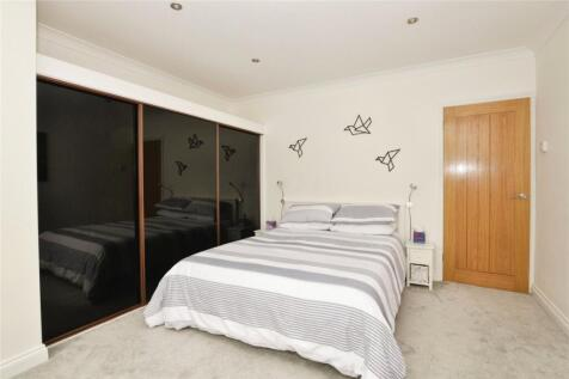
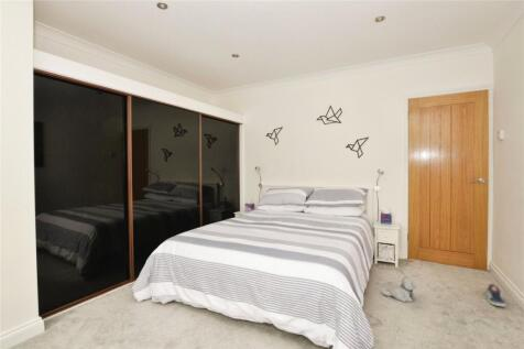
+ plush toy (399, 286)
+ sneaker (494, 294)
